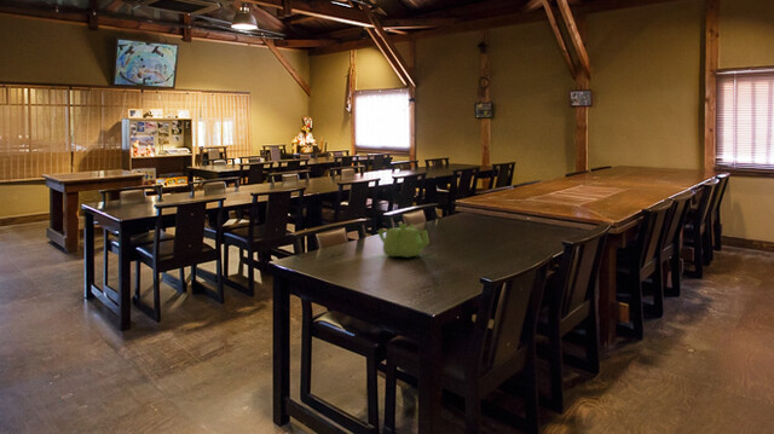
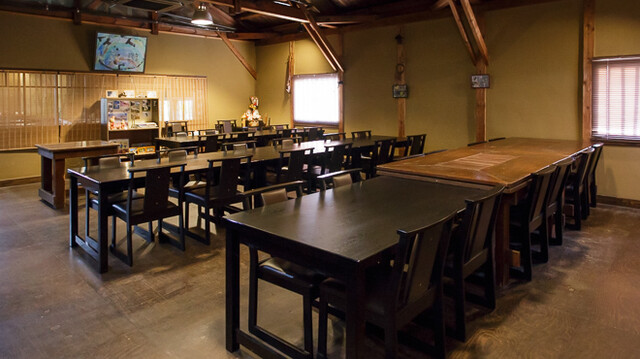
- teapot (404, 239)
